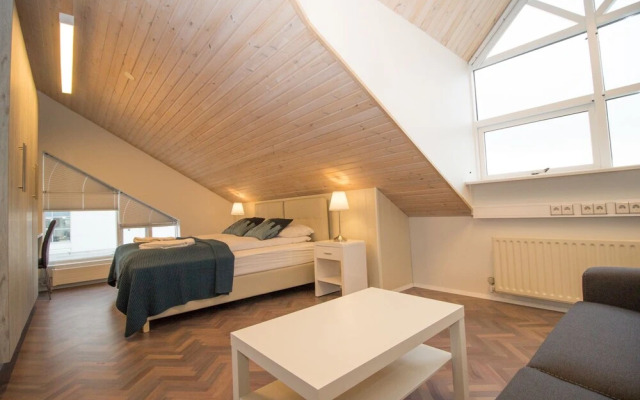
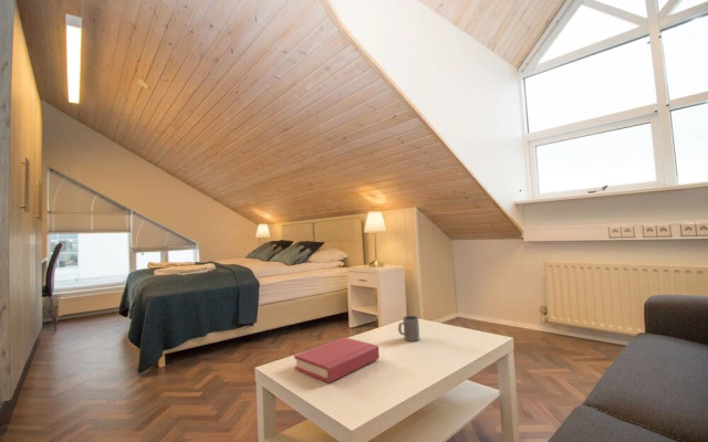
+ hardback book (337, 357)
+ mug (407, 328)
